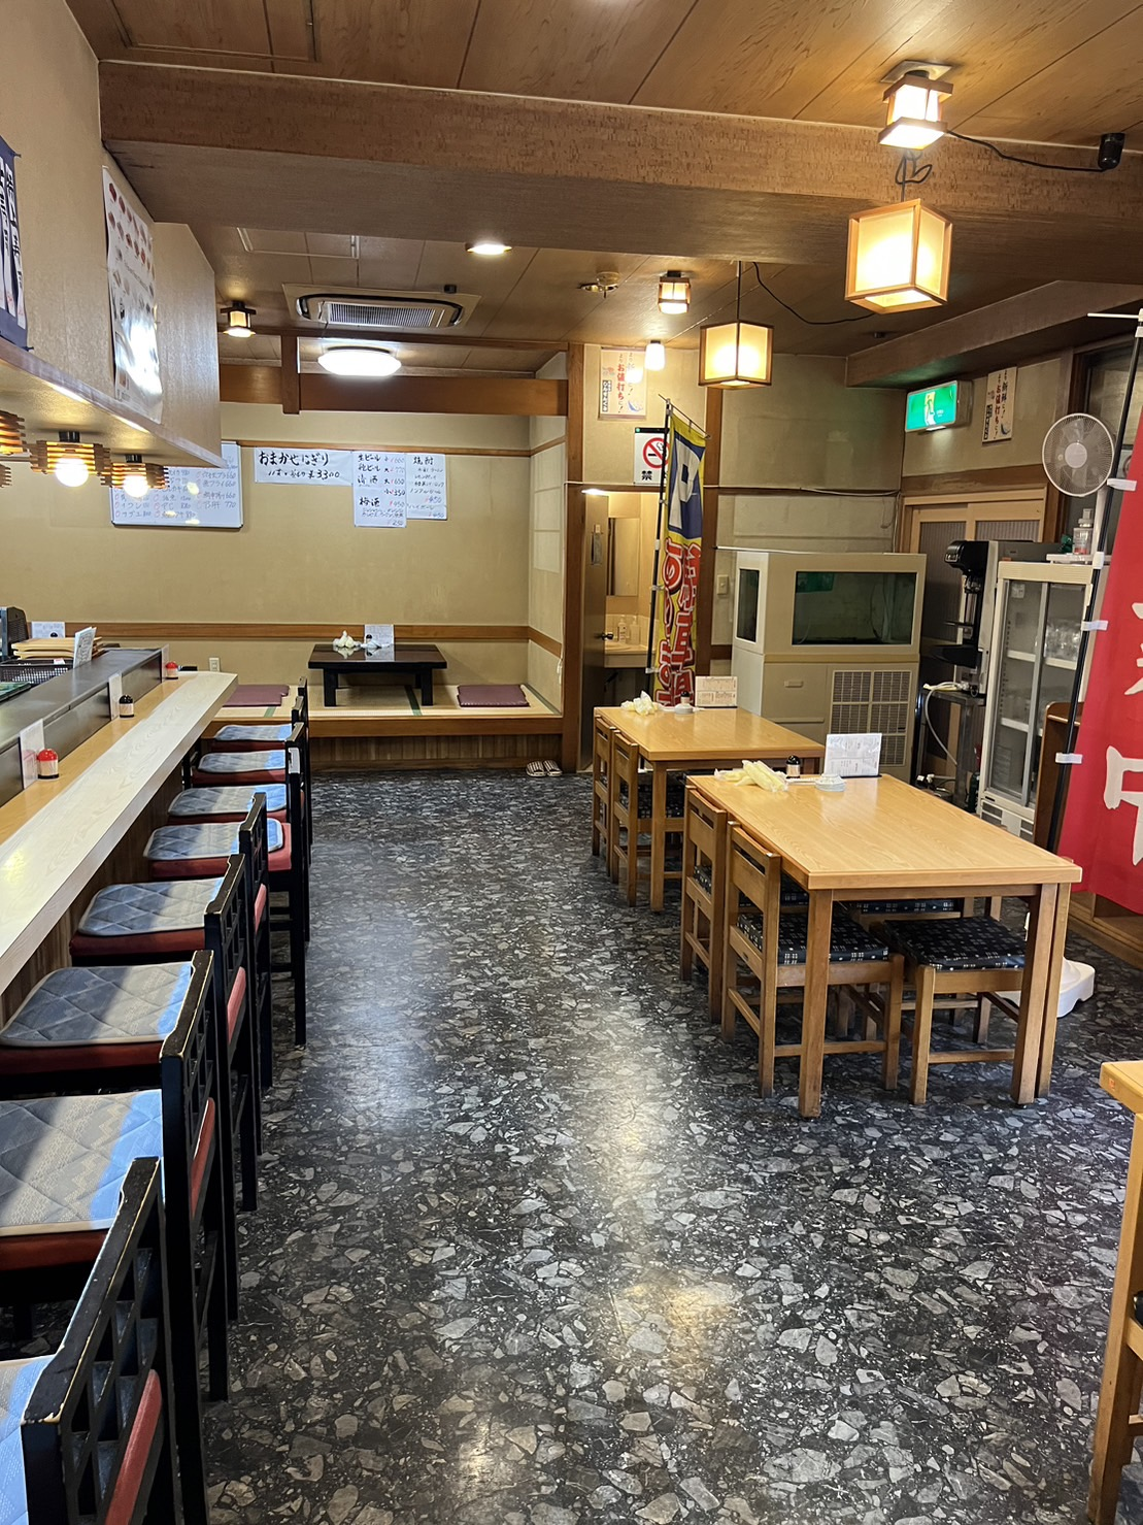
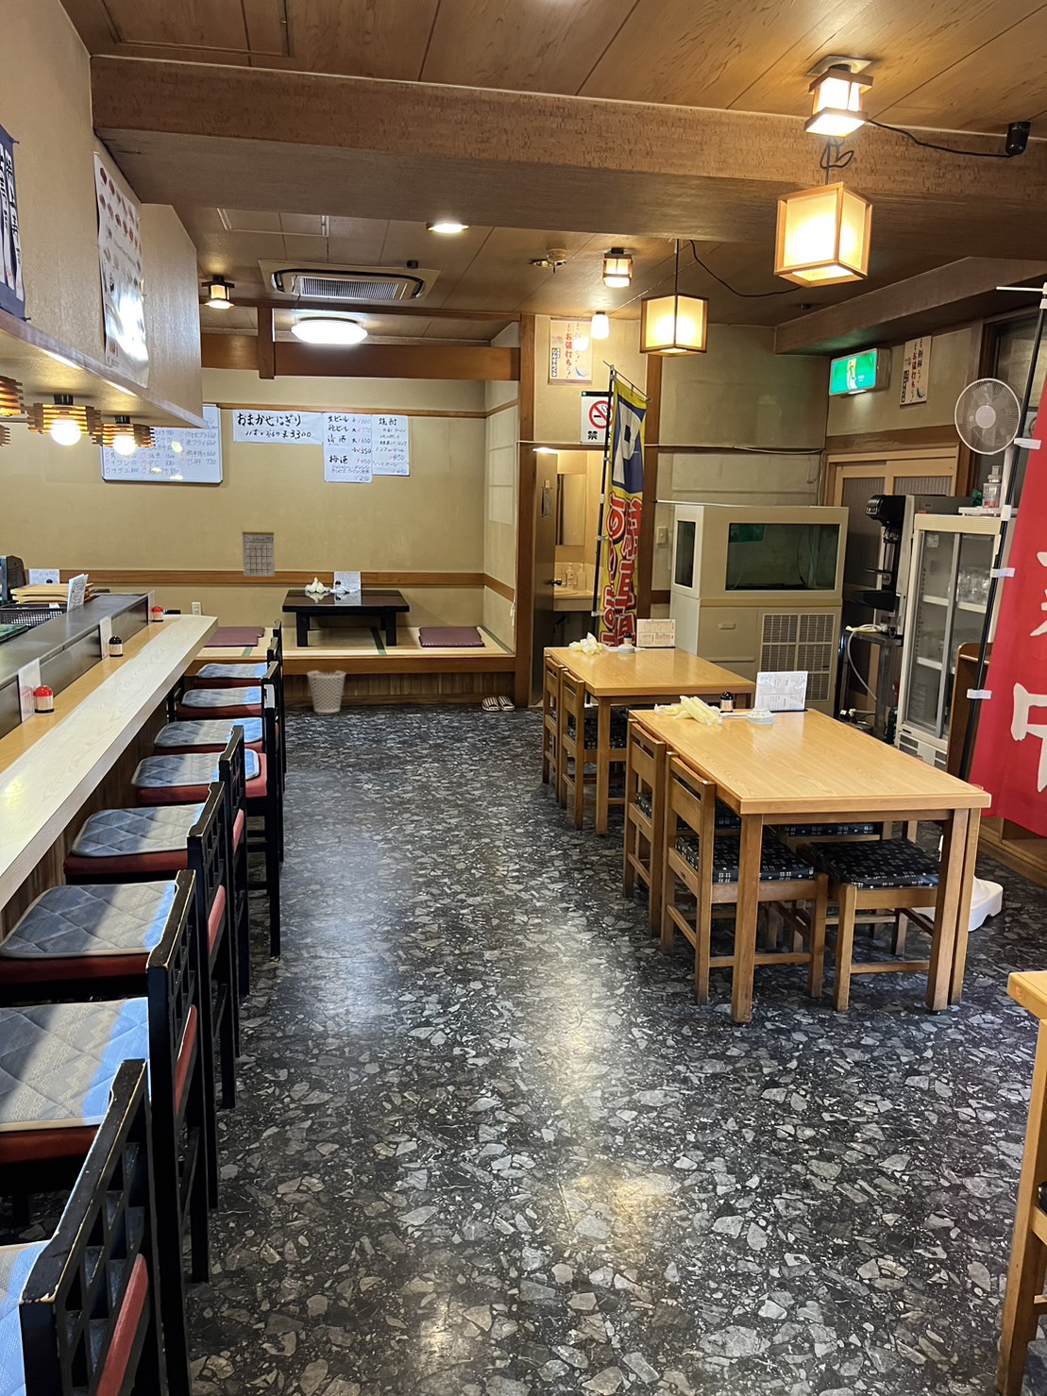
+ calendar (257, 549)
+ wastebasket (327, 691)
